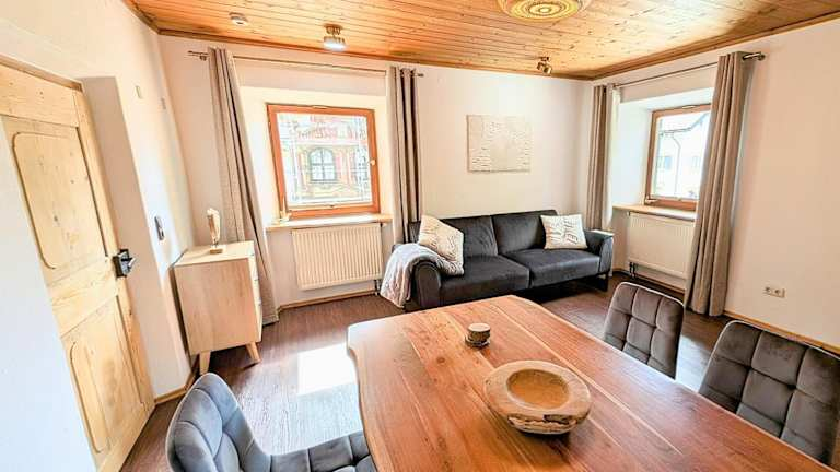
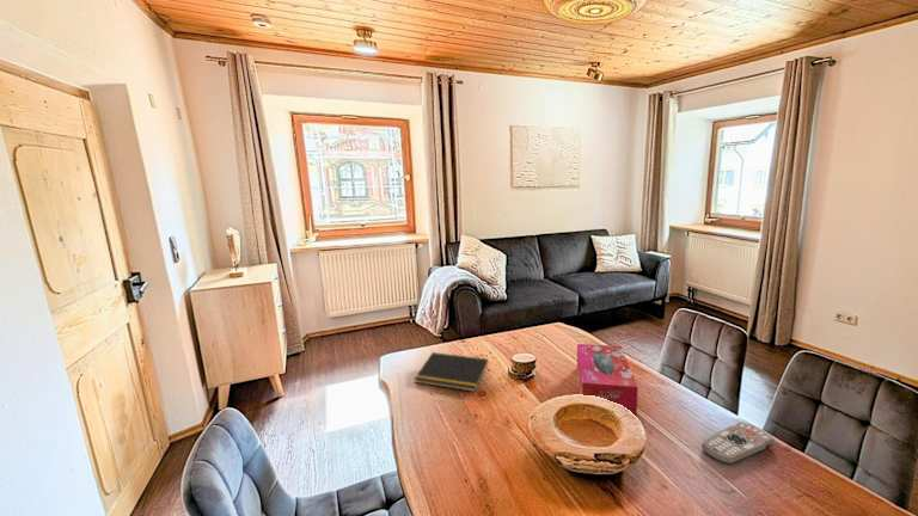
+ notepad (452, 370)
+ tissue box (602, 376)
+ remote control (735, 443)
